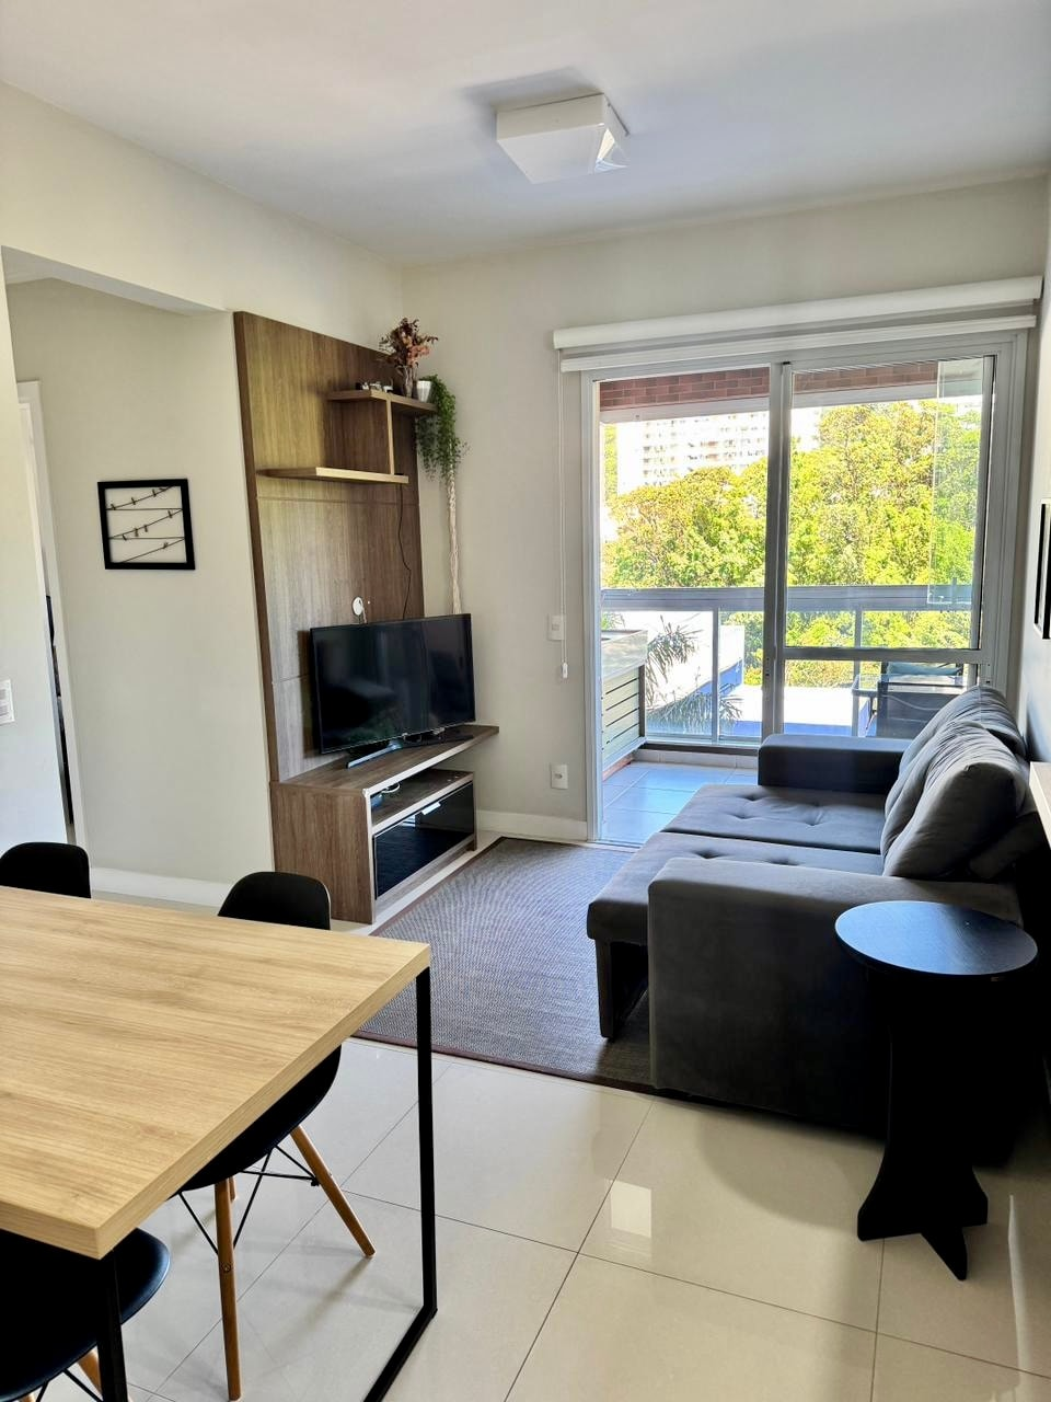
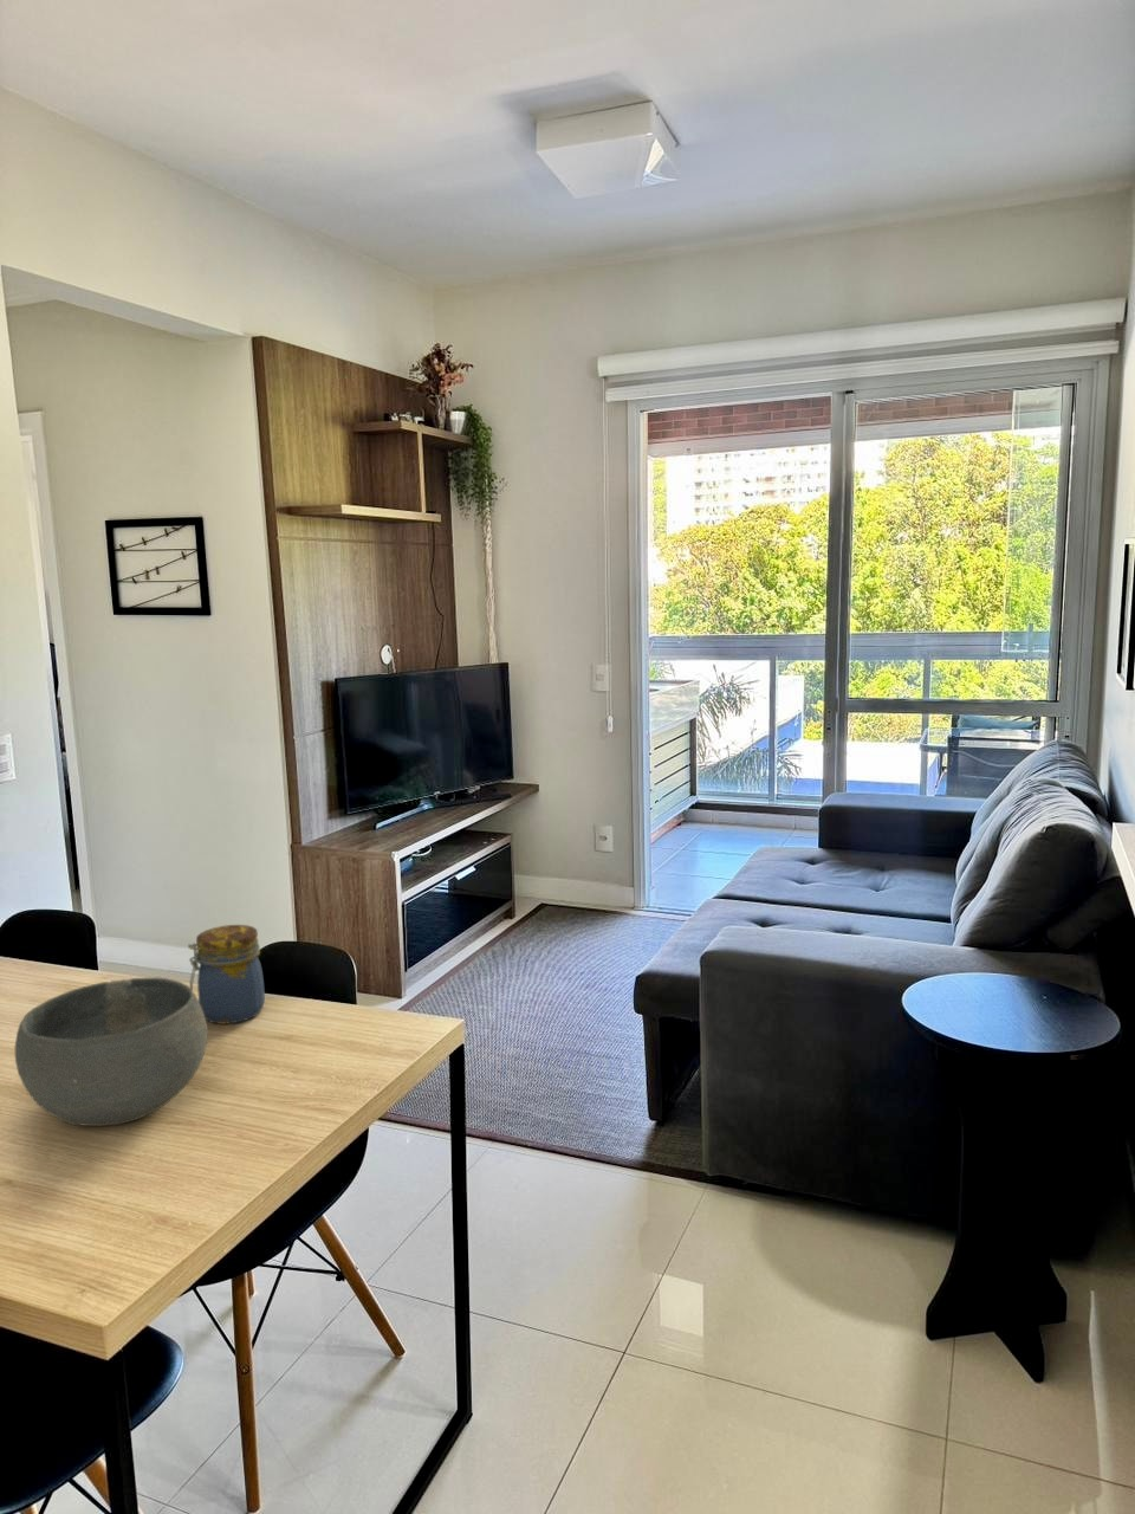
+ jar (225, 973)
+ bowl (116, 1055)
